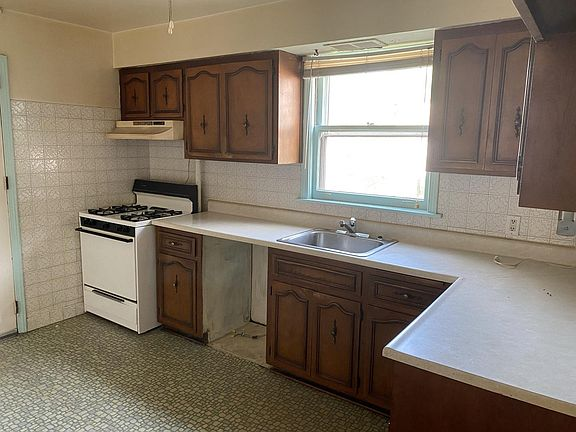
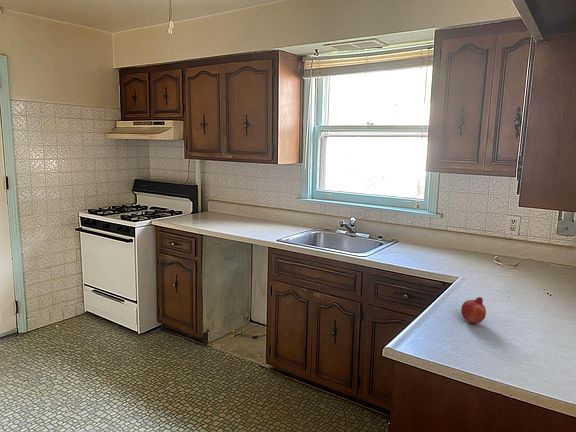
+ fruit (473, 309)
